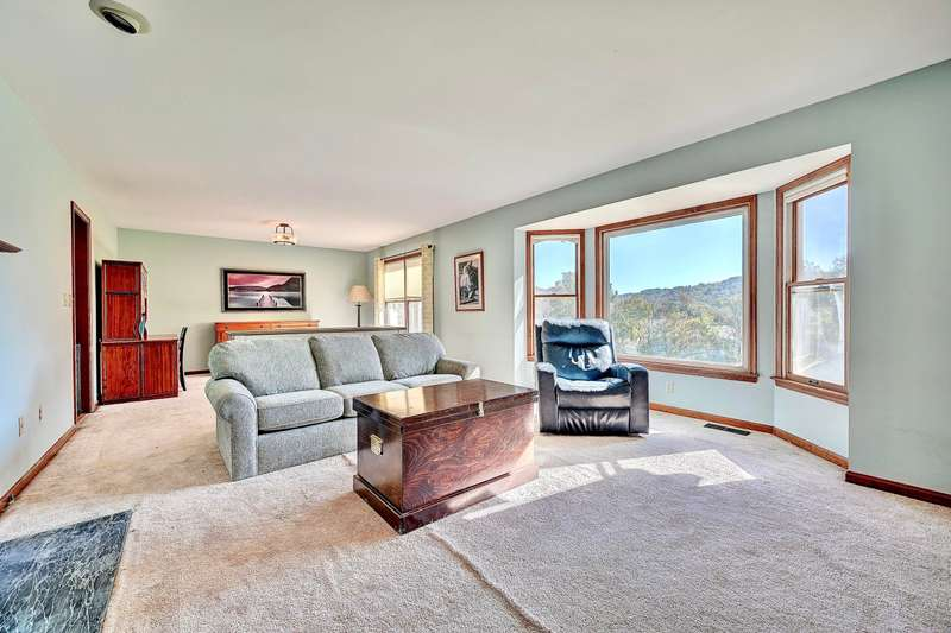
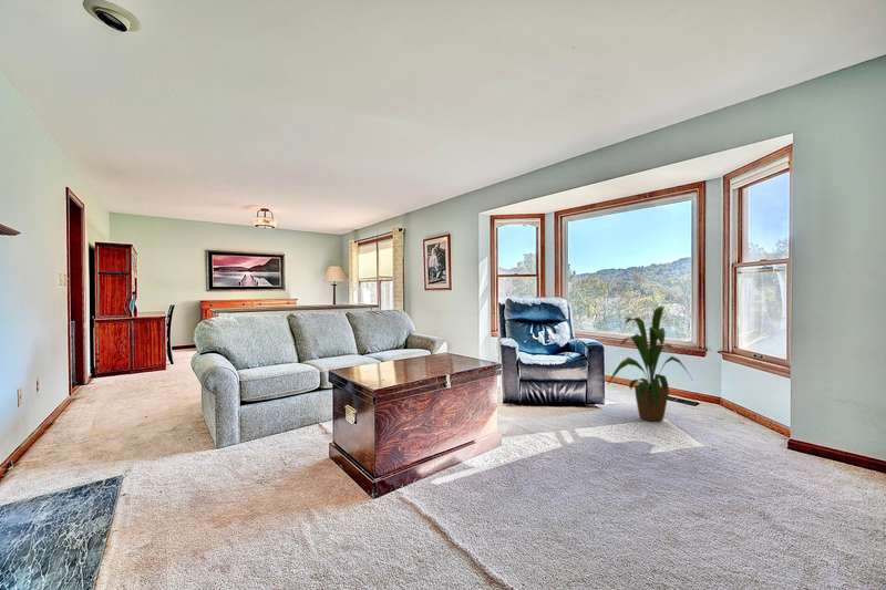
+ house plant (639, 364)
